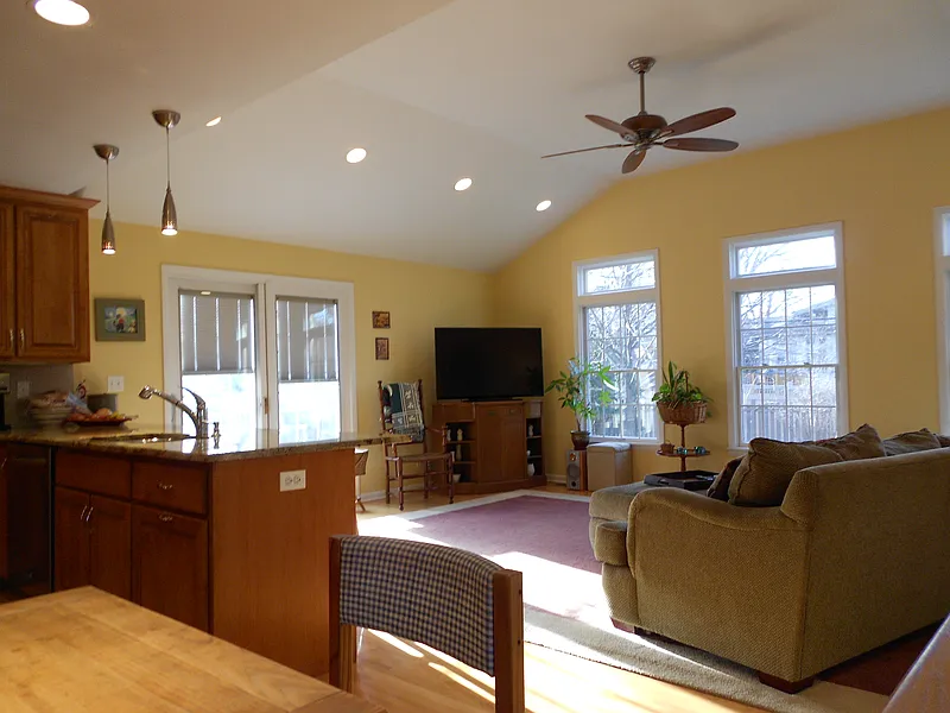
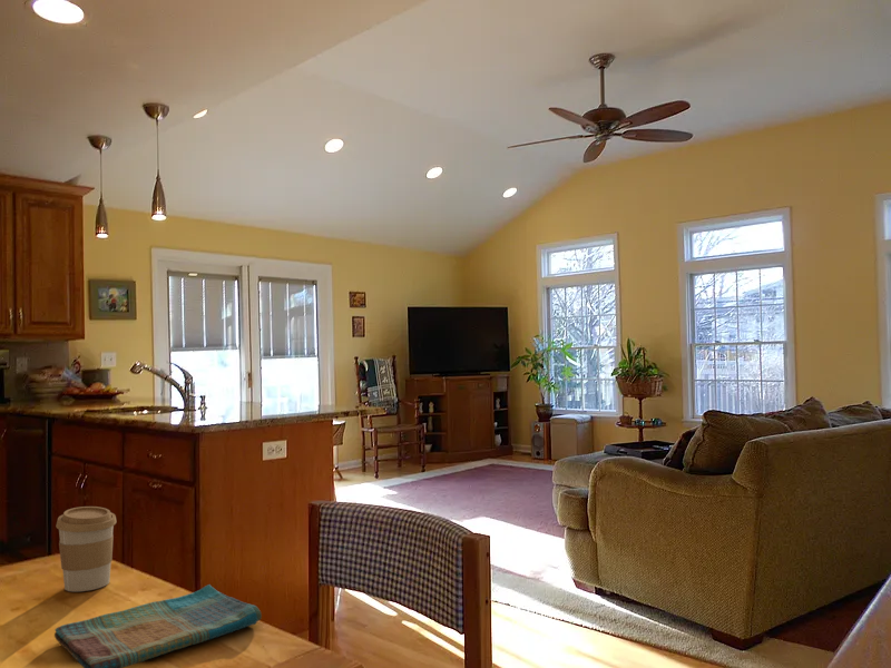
+ dish towel (160, 623)
+ coffee cup (87, 547)
